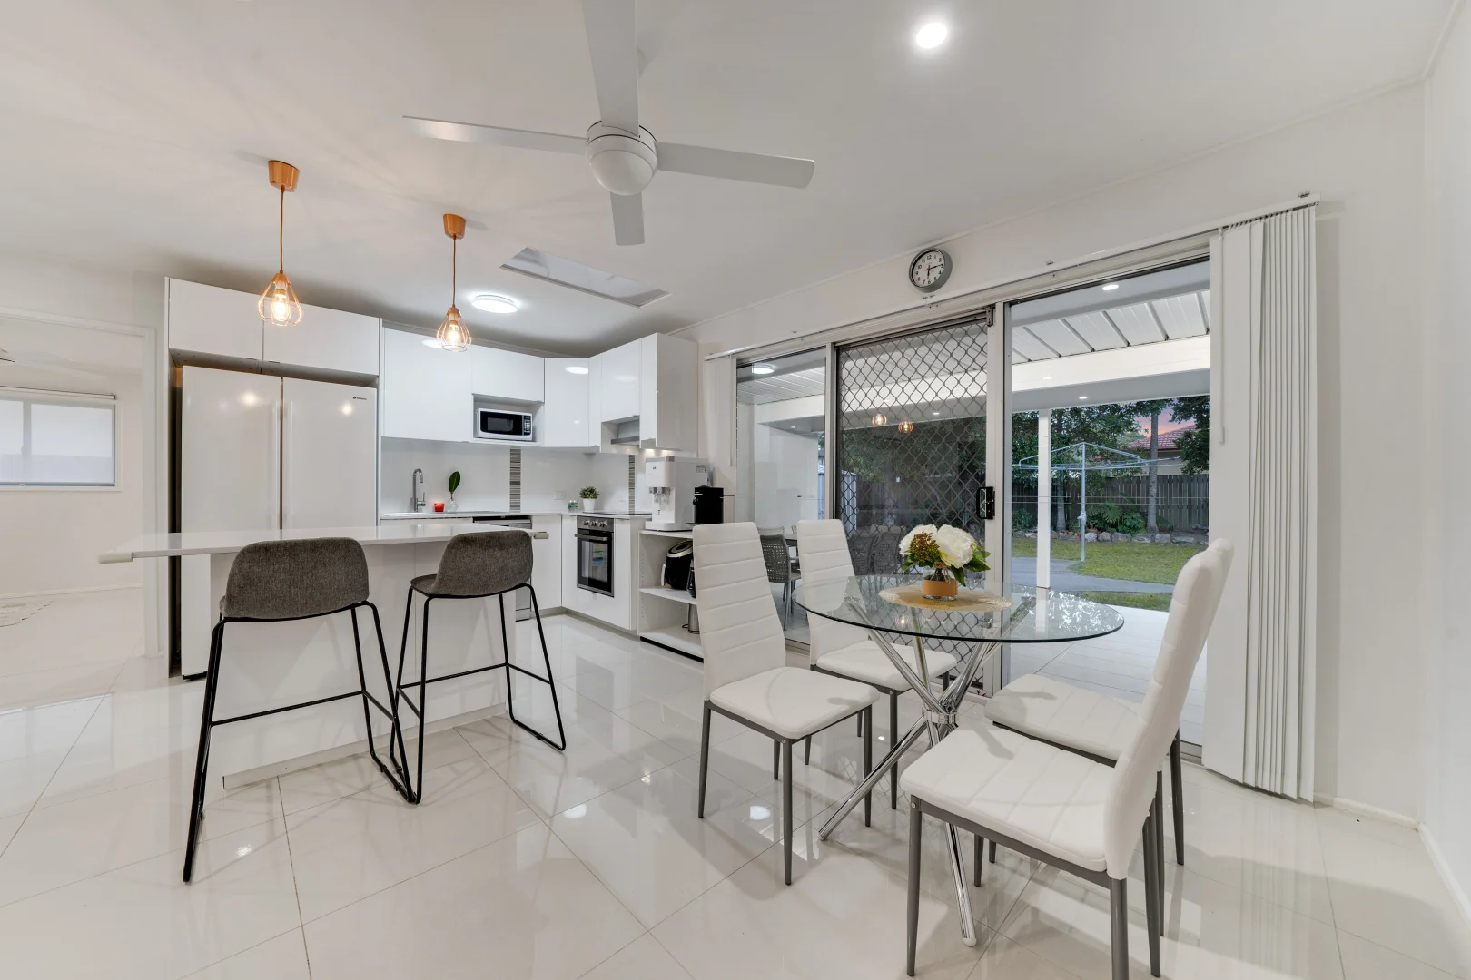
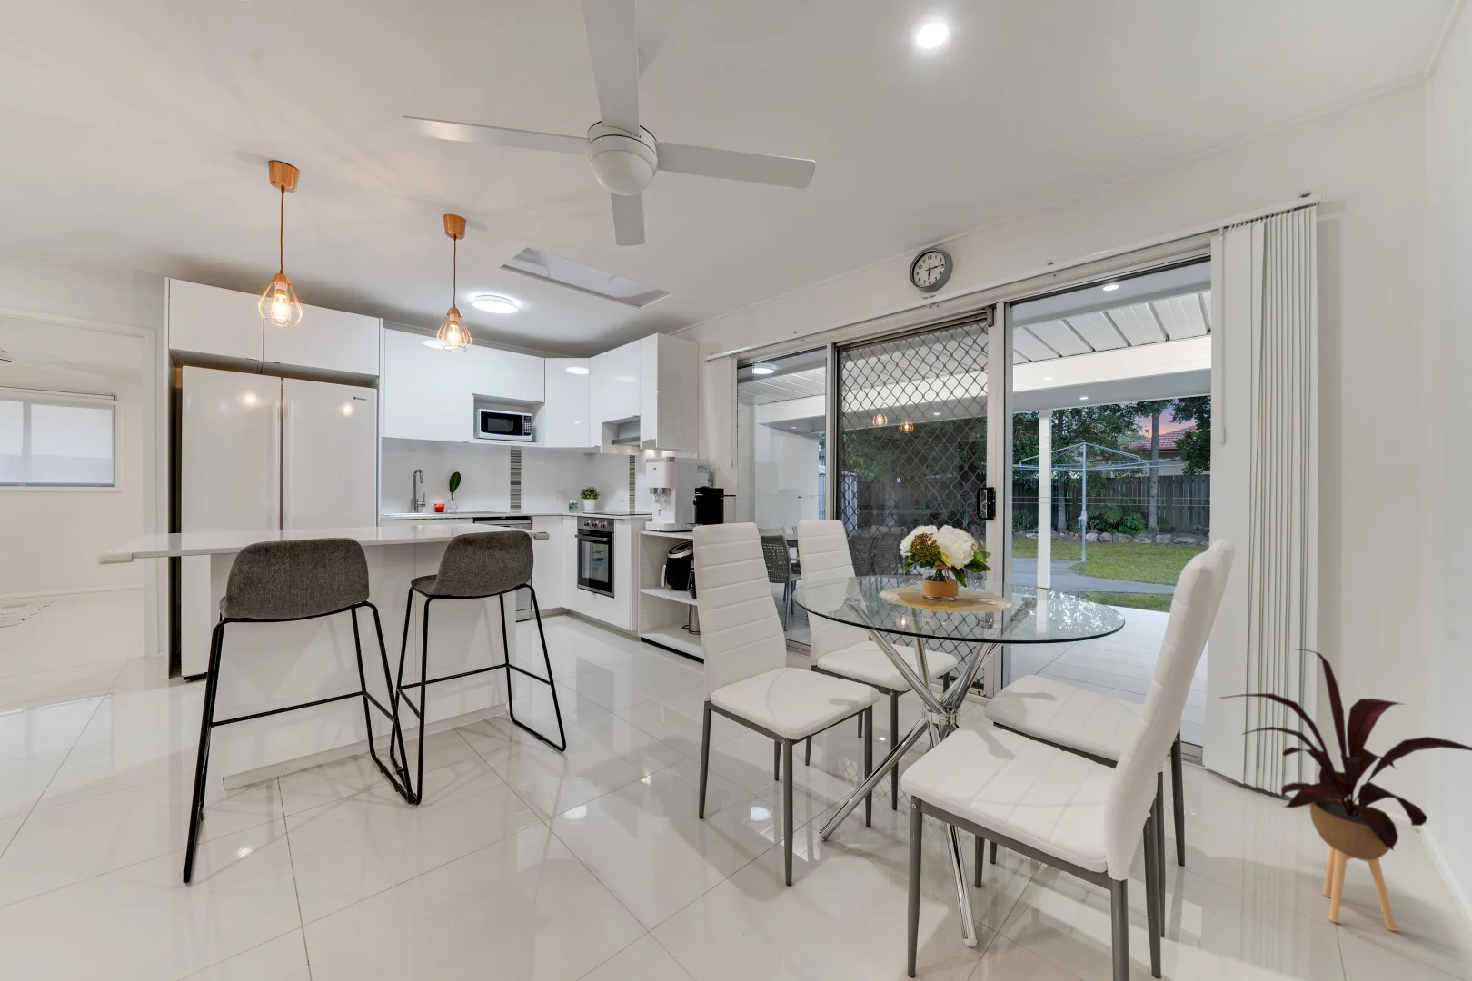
+ house plant (1336, 775)
